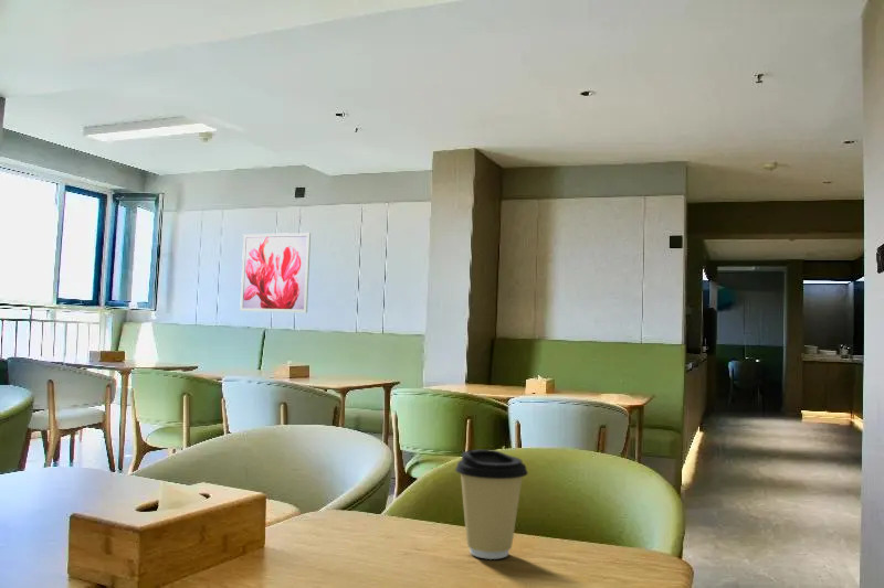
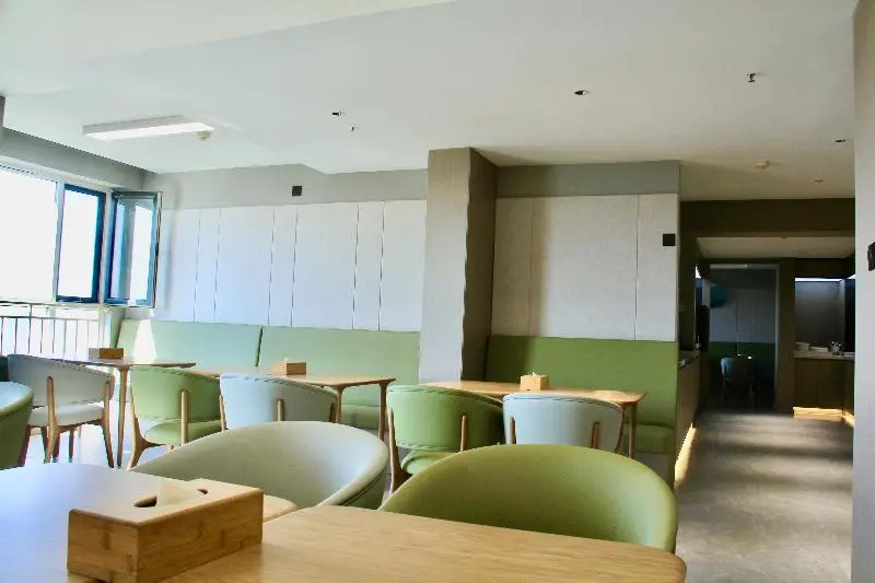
- wall art (274, 272)
- coffee cup (490, 503)
